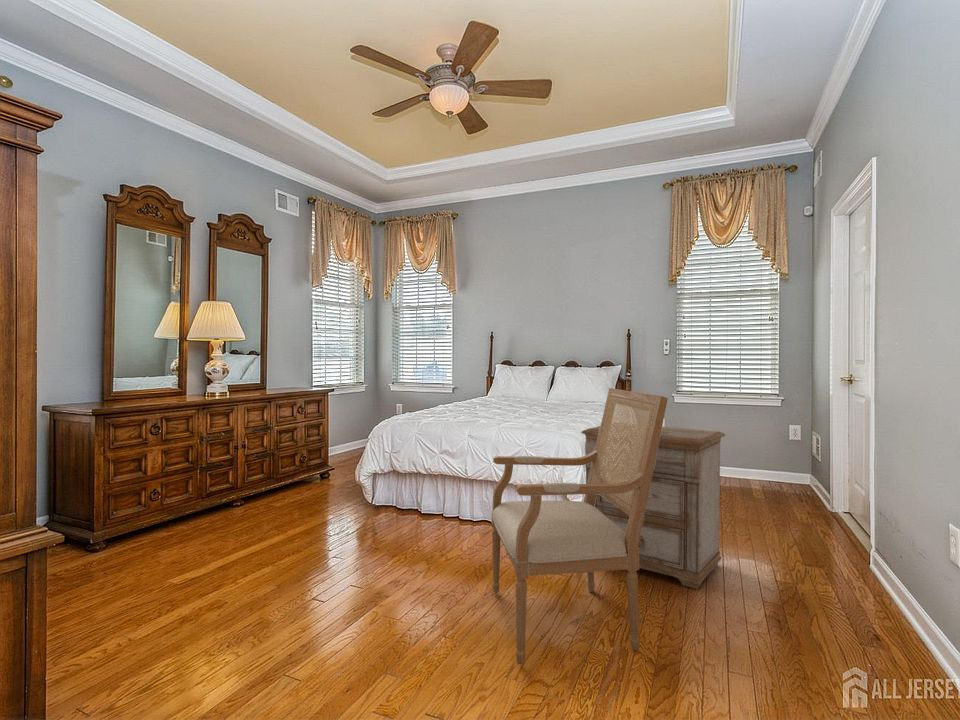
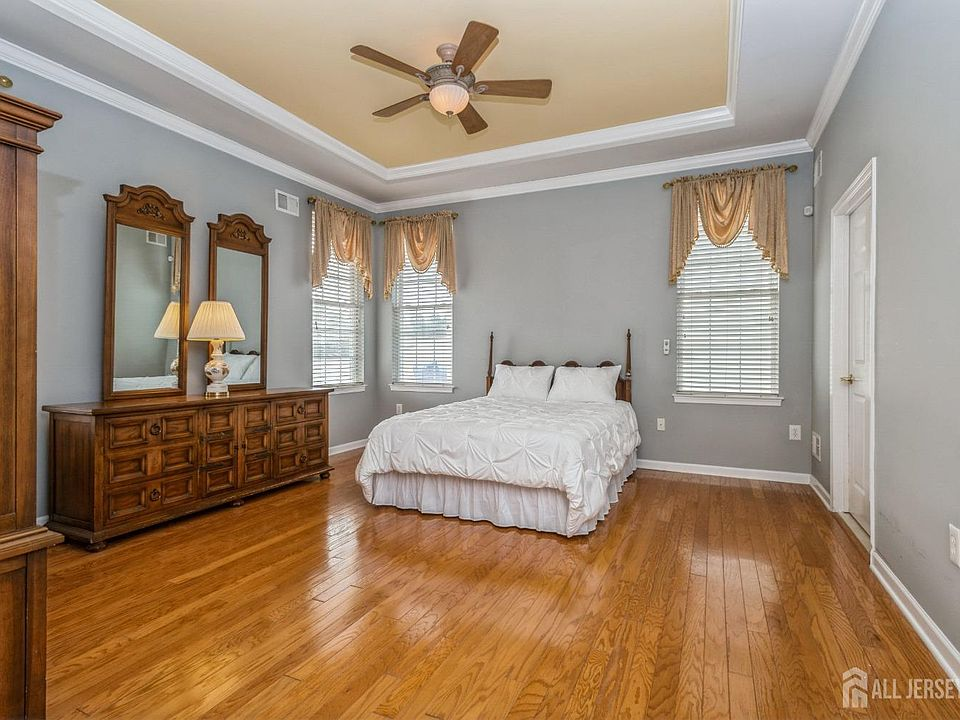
- nightstand (652, 496)
- chair (569, 505)
